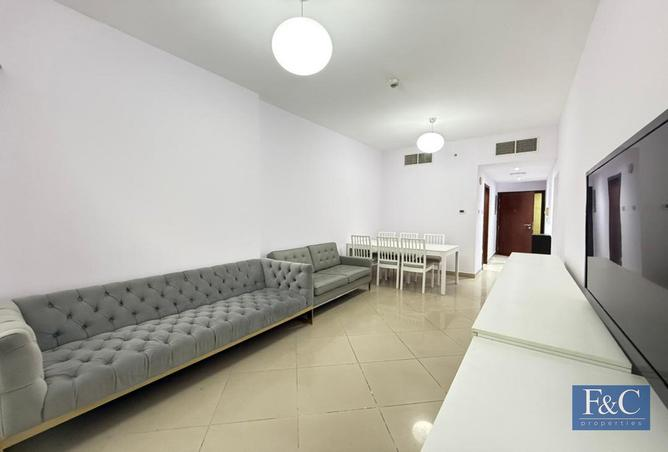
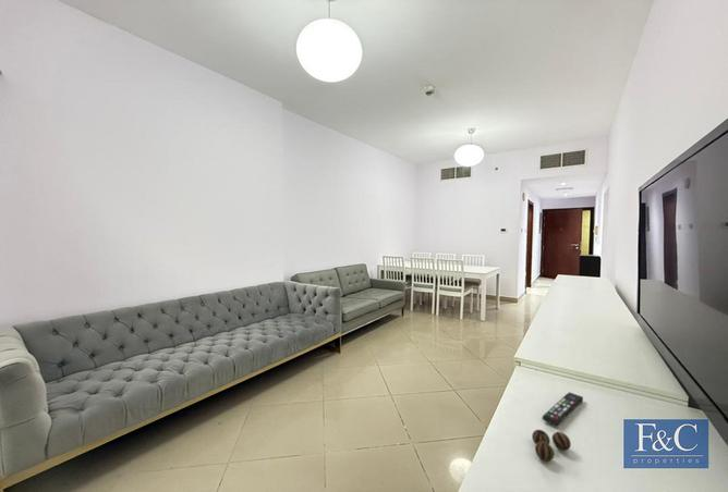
+ decorative ball (555, 445)
+ remote control (563, 407)
